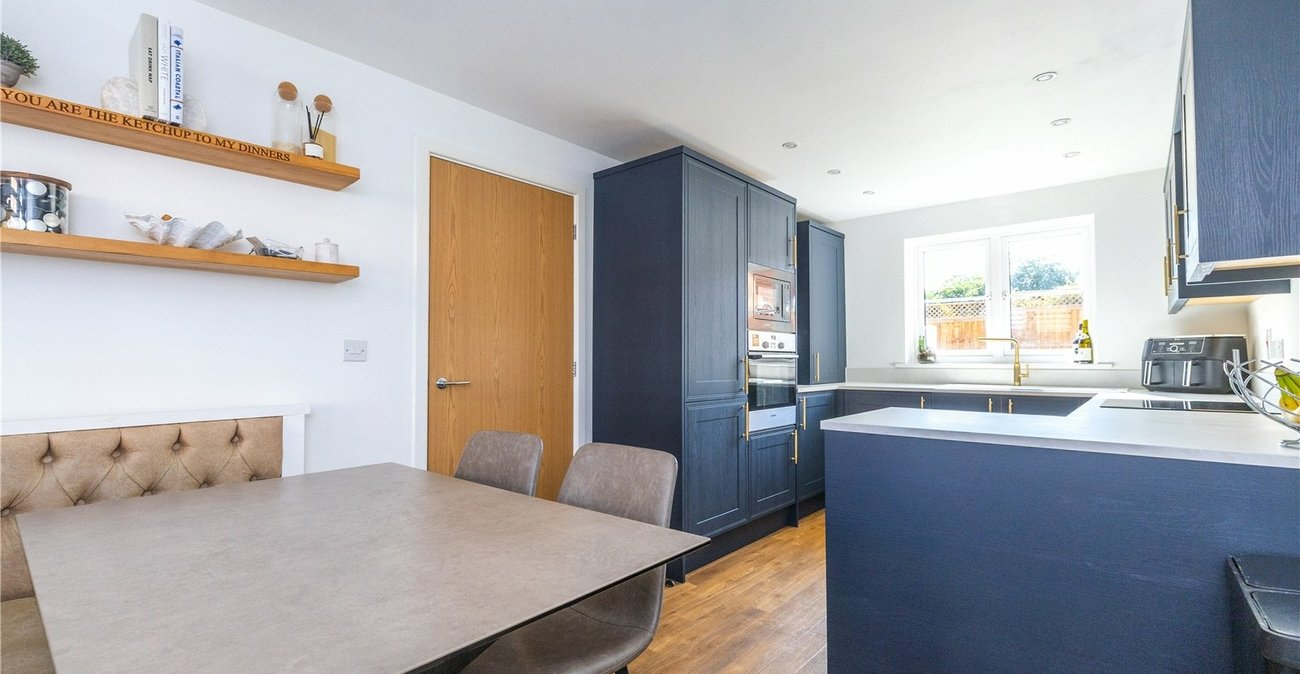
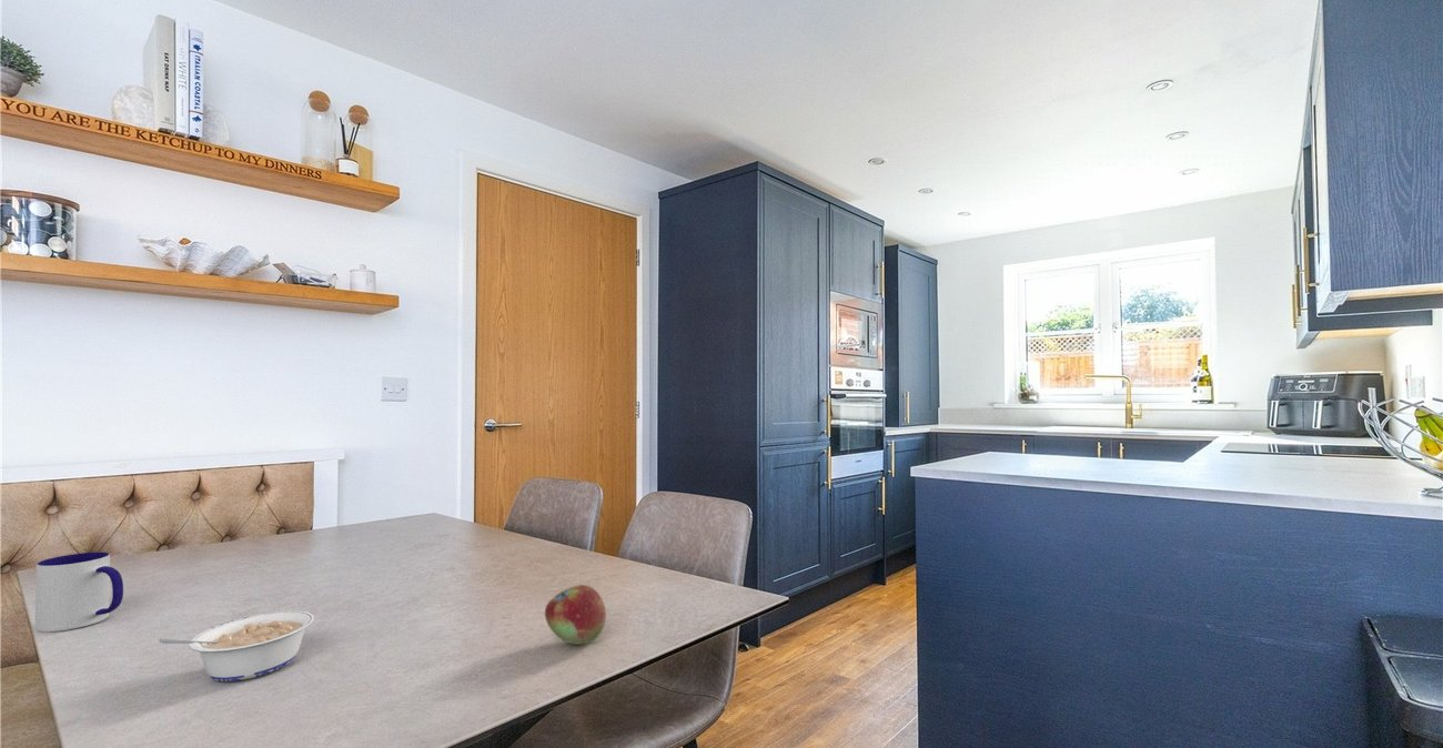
+ mug (84, 590)
+ fruit (575, 614)
+ legume (250, 645)
